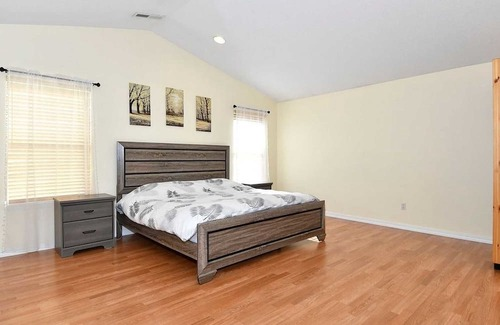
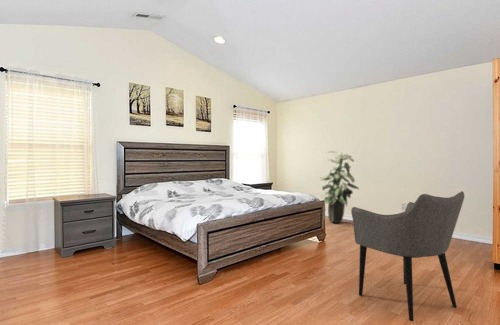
+ armchair (403, 244)
+ indoor plant (336, 186)
